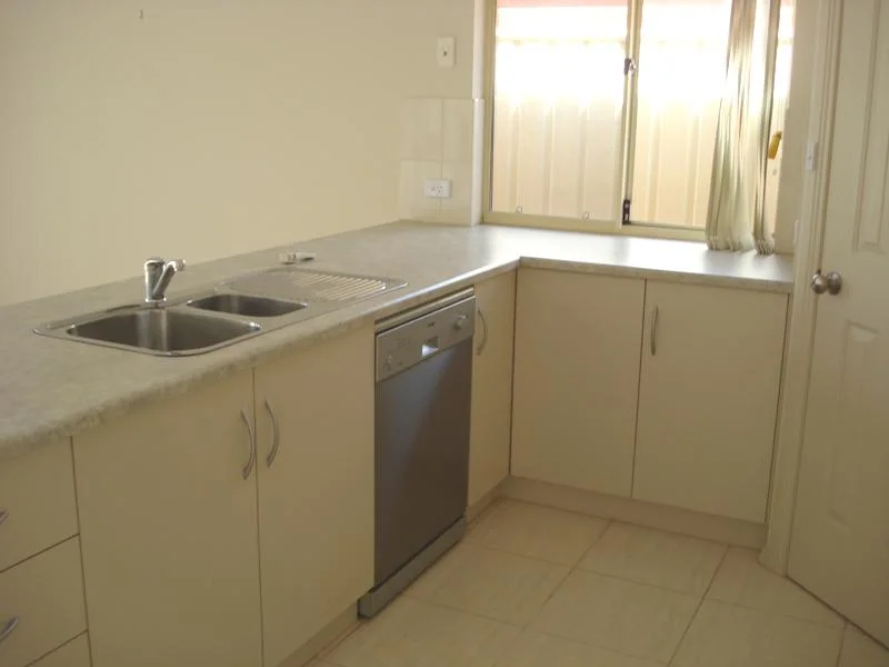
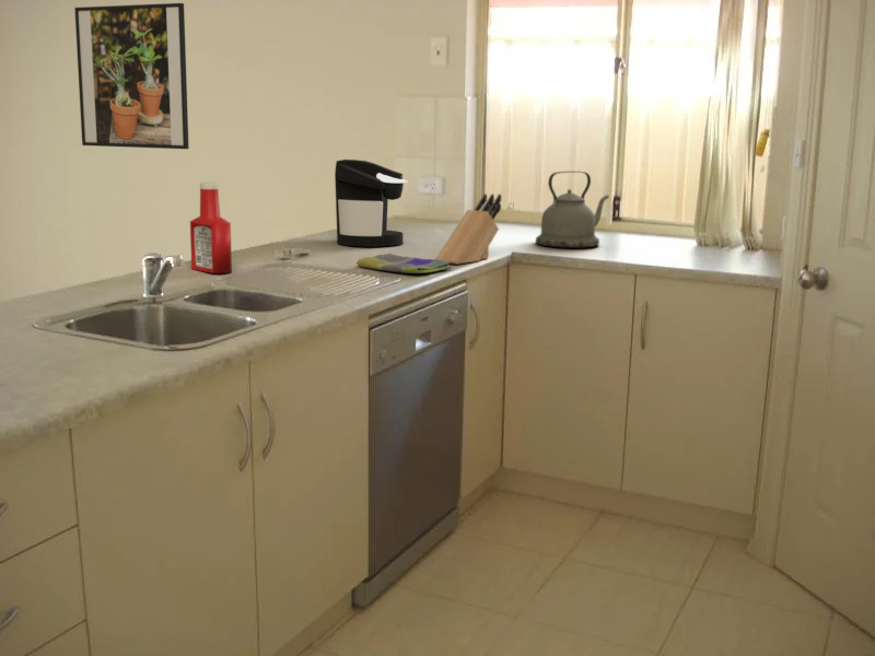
+ dish towel (402, 262)
+ soap bottle (210, 226)
+ coffee maker (371, 201)
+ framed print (130, 77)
+ knife block (471, 226)
+ kettle (570, 207)
